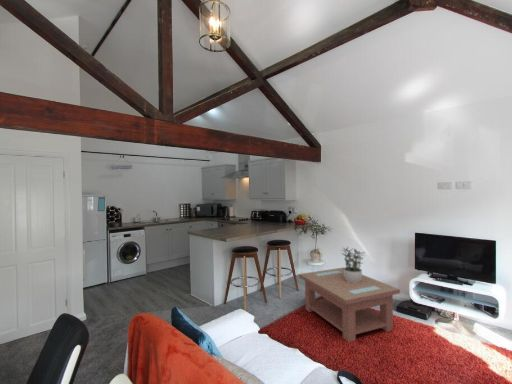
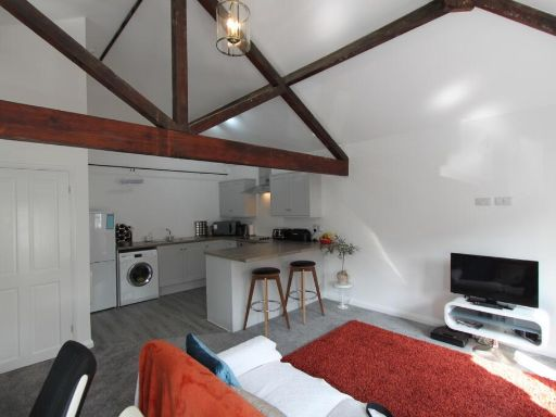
- potted plant (352, 262)
- coffee table (345, 299)
